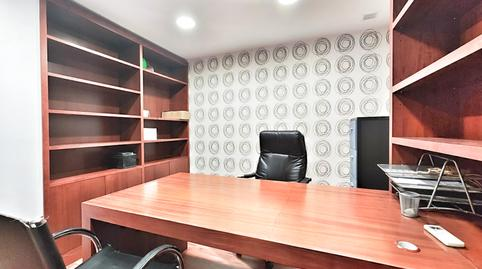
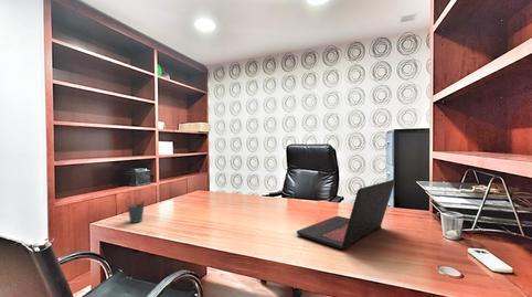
+ pen holder (136, 209)
+ laptop (352, 209)
